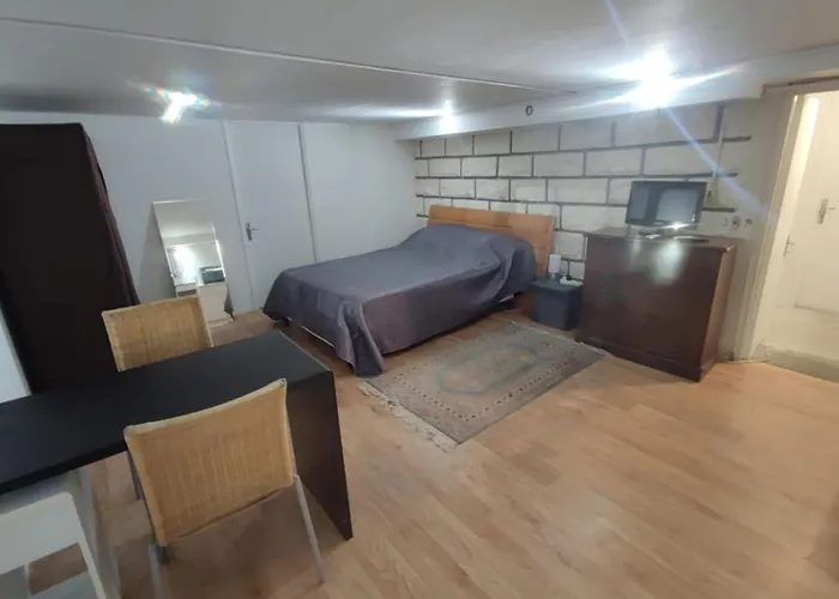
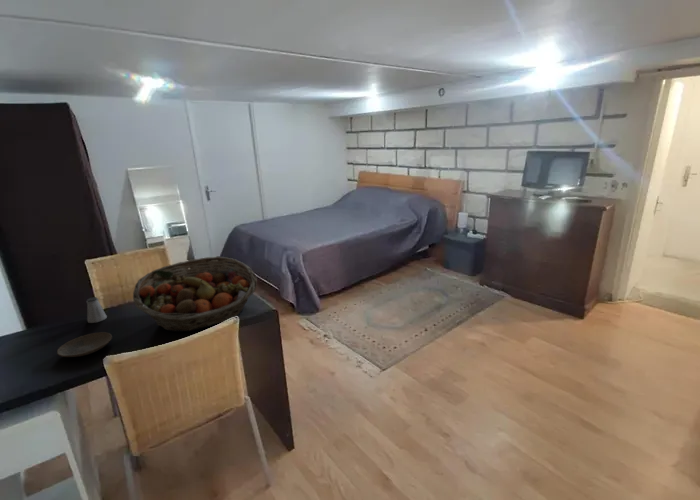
+ plate (86, 346)
+ fruit basket (199, 292)
+ saltshaker (94, 309)
